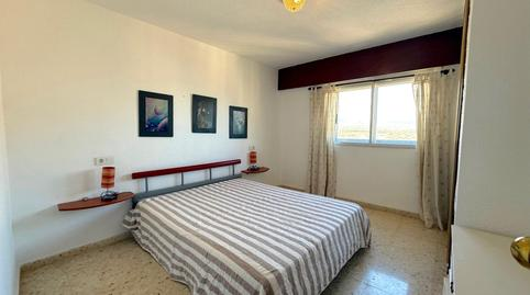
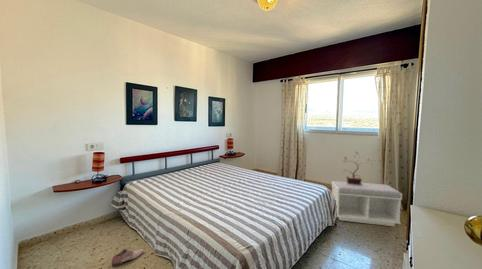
+ shoe (128, 253)
+ potted plant (358, 167)
+ bench (363, 201)
